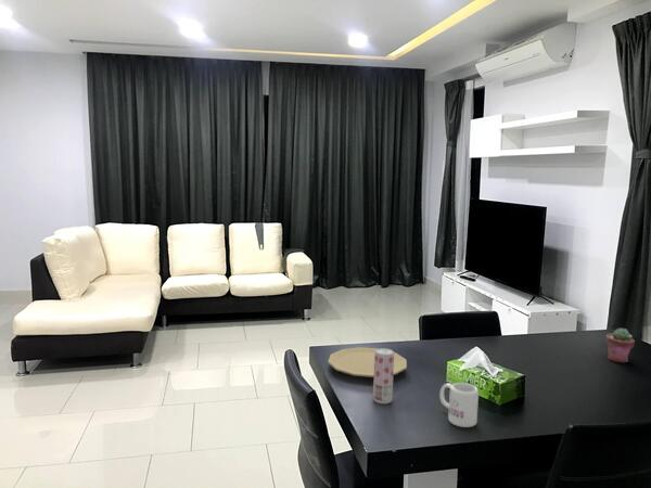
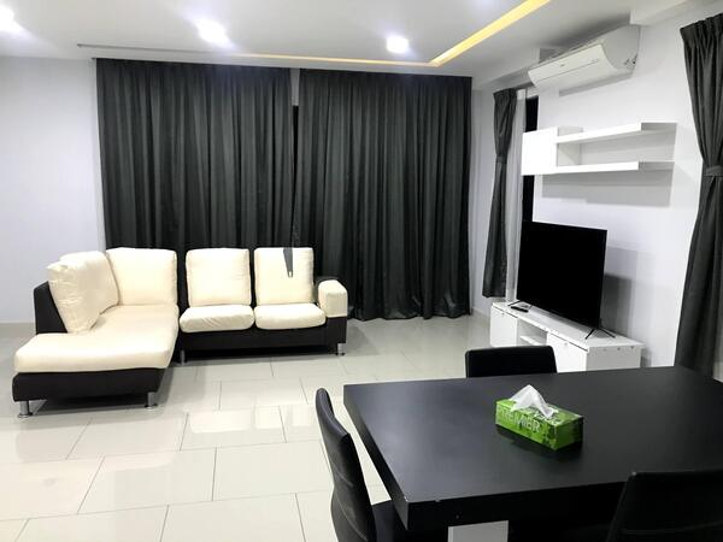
- plate (367, 364)
- potted succulent (620, 344)
- mug (457, 401)
- beverage can (383, 375)
